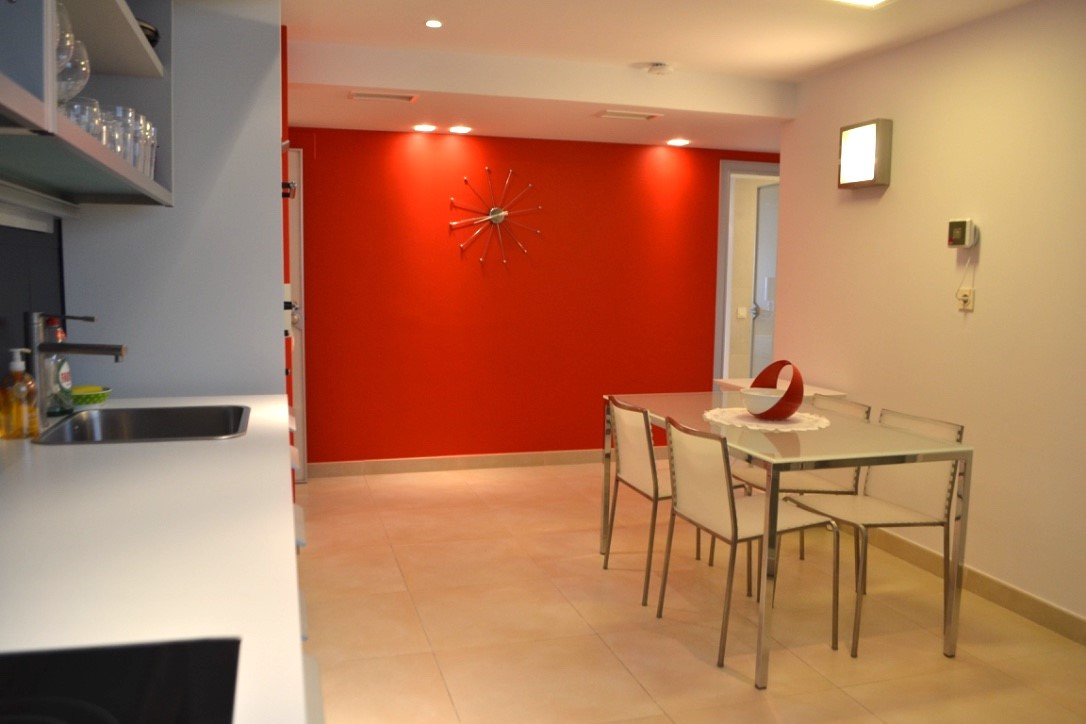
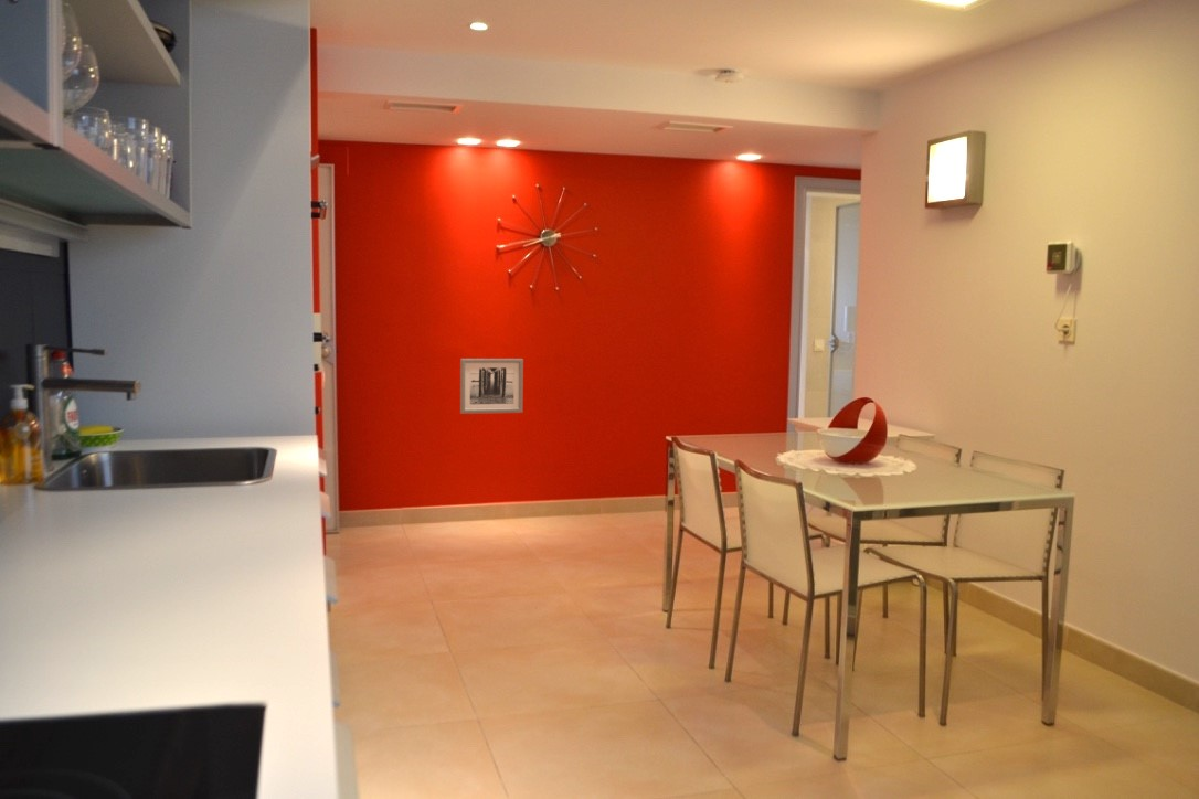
+ wall art (491, 385)
